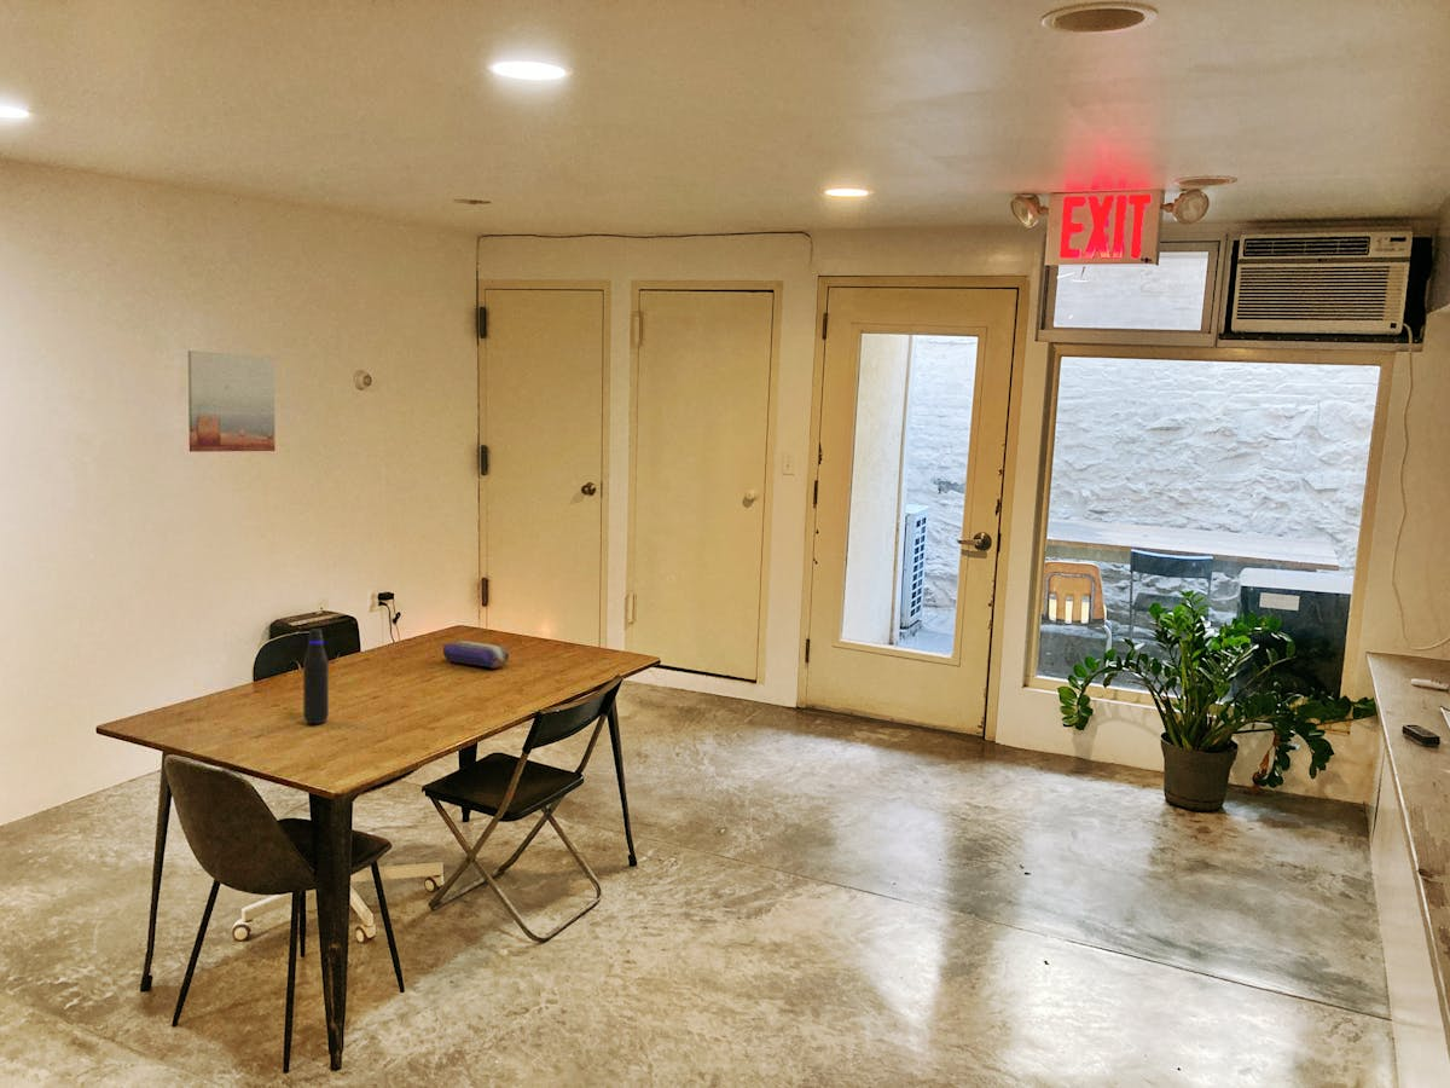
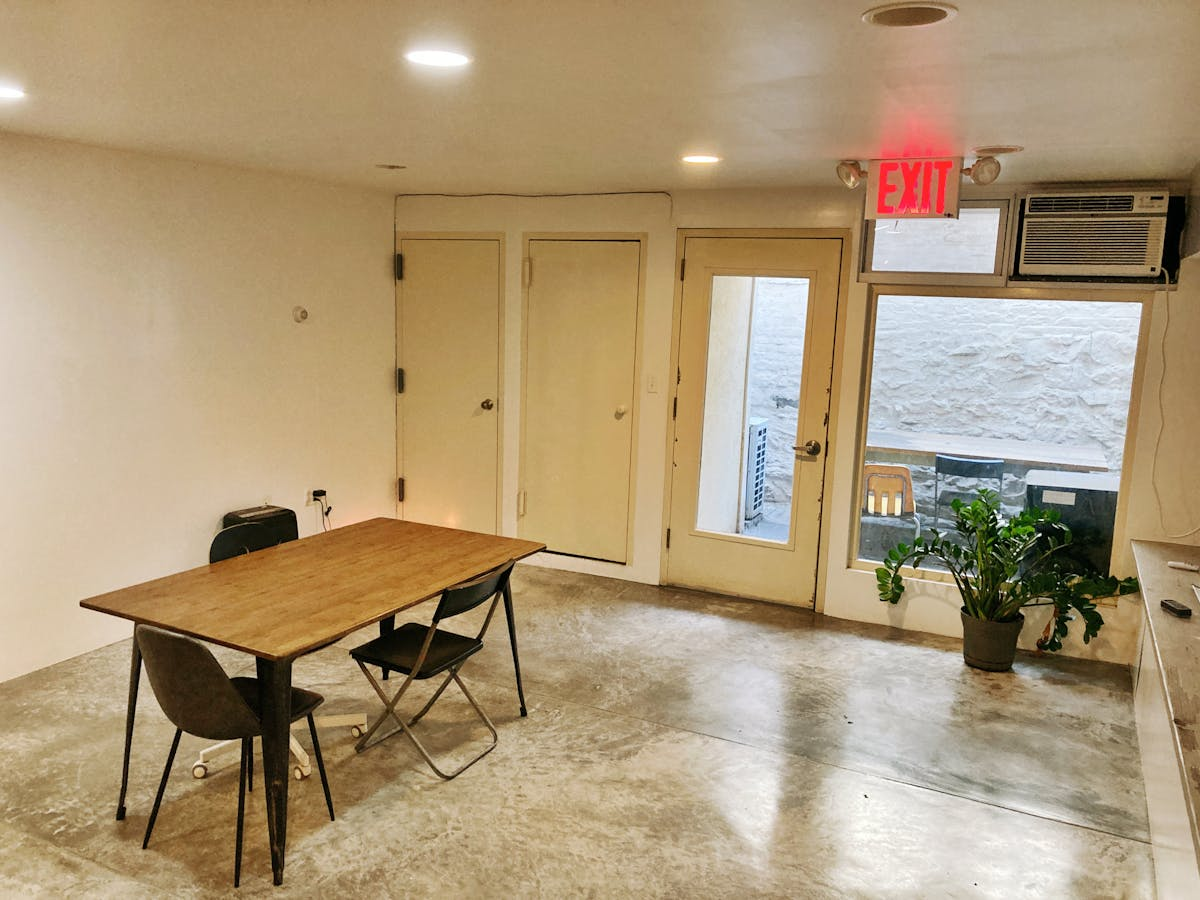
- water bottle (315, 676)
- wall art (232, 403)
- pencil case (475, 654)
